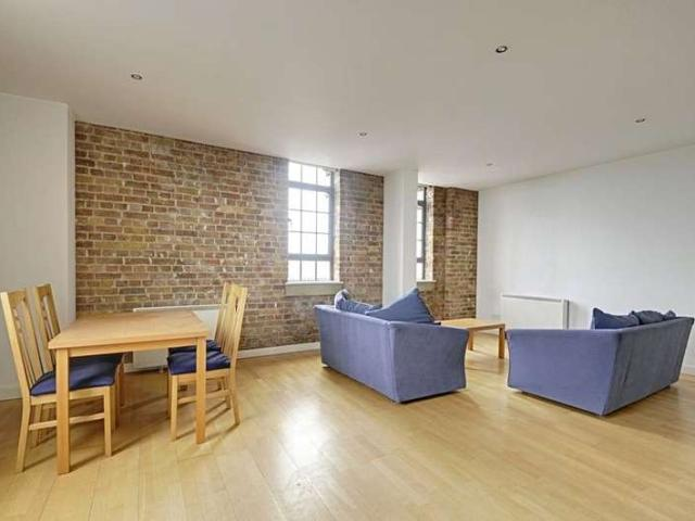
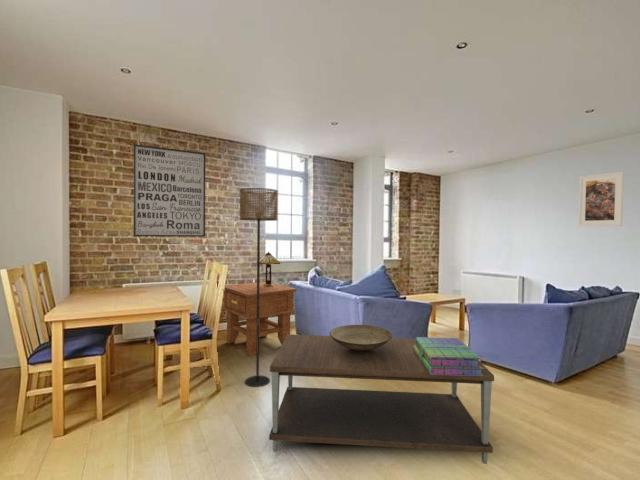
+ stack of books (445, 354)
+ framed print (599, 200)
+ decorative bowl (360, 340)
+ side table (256, 315)
+ wall art (170, 192)
+ coffee table (374, 391)
+ floor lamp (258, 286)
+ table lamp (268, 267)
